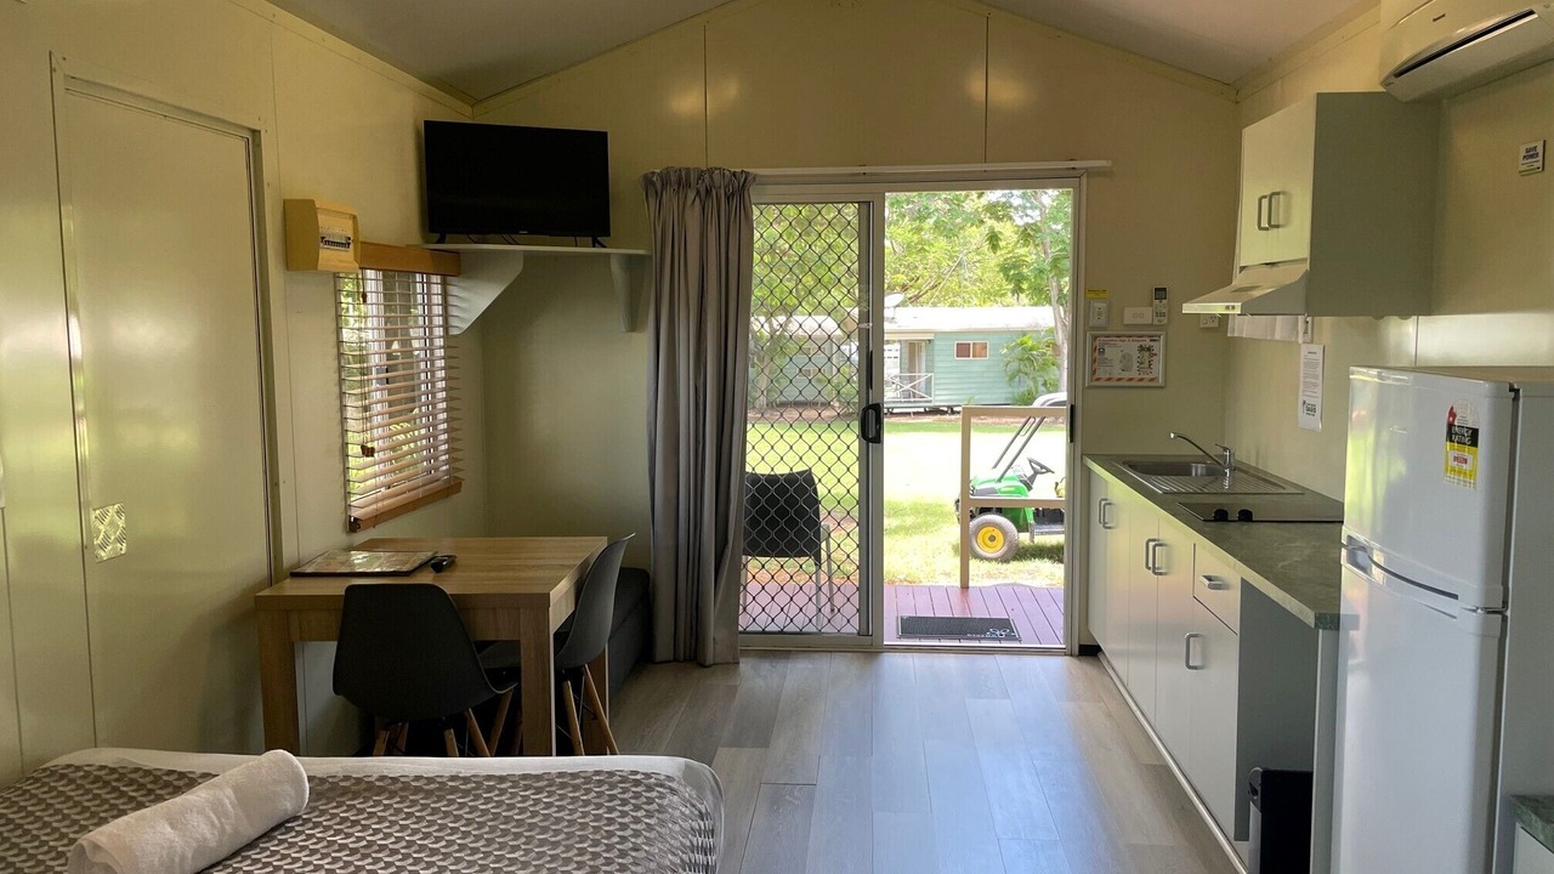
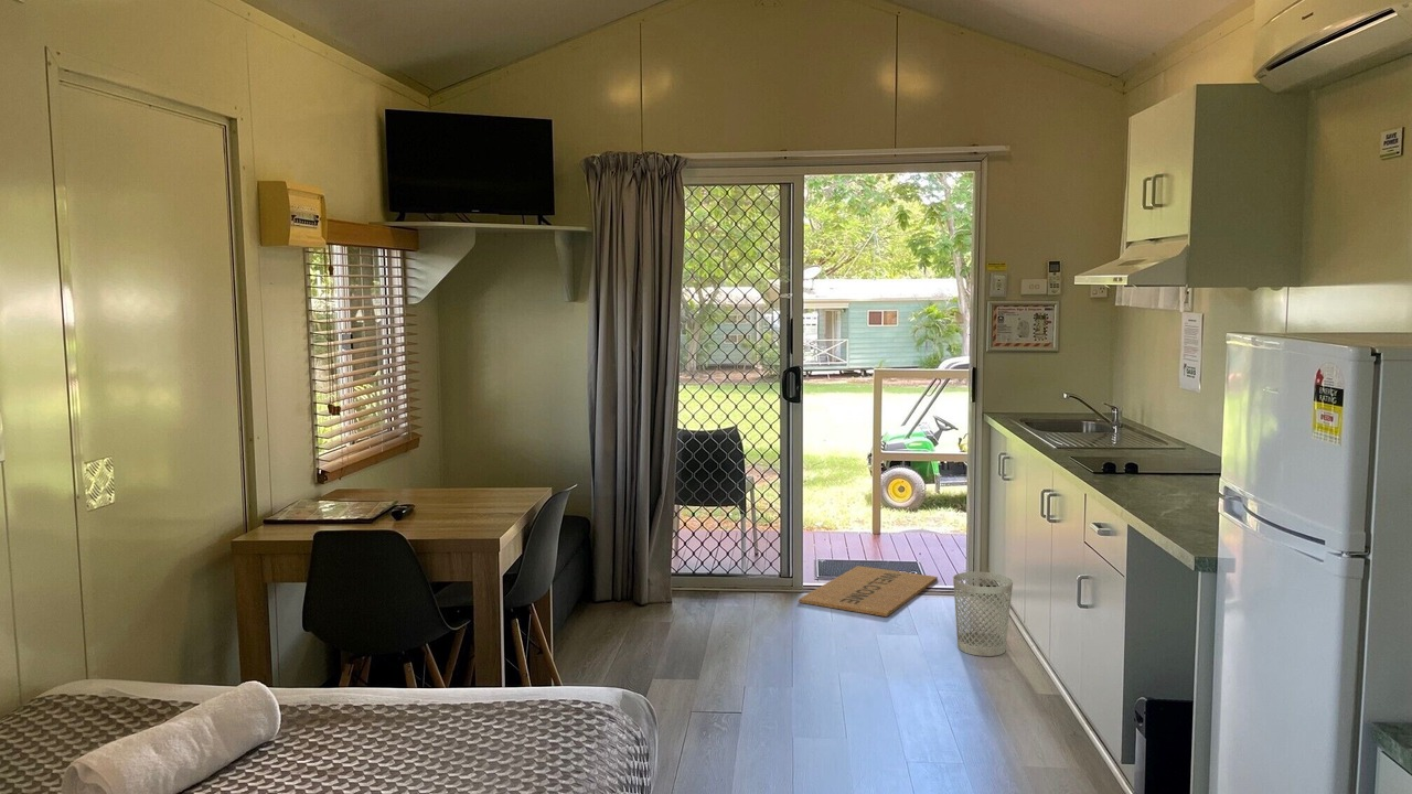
+ doormat (870, 589)
+ wastebasket (982, 613)
